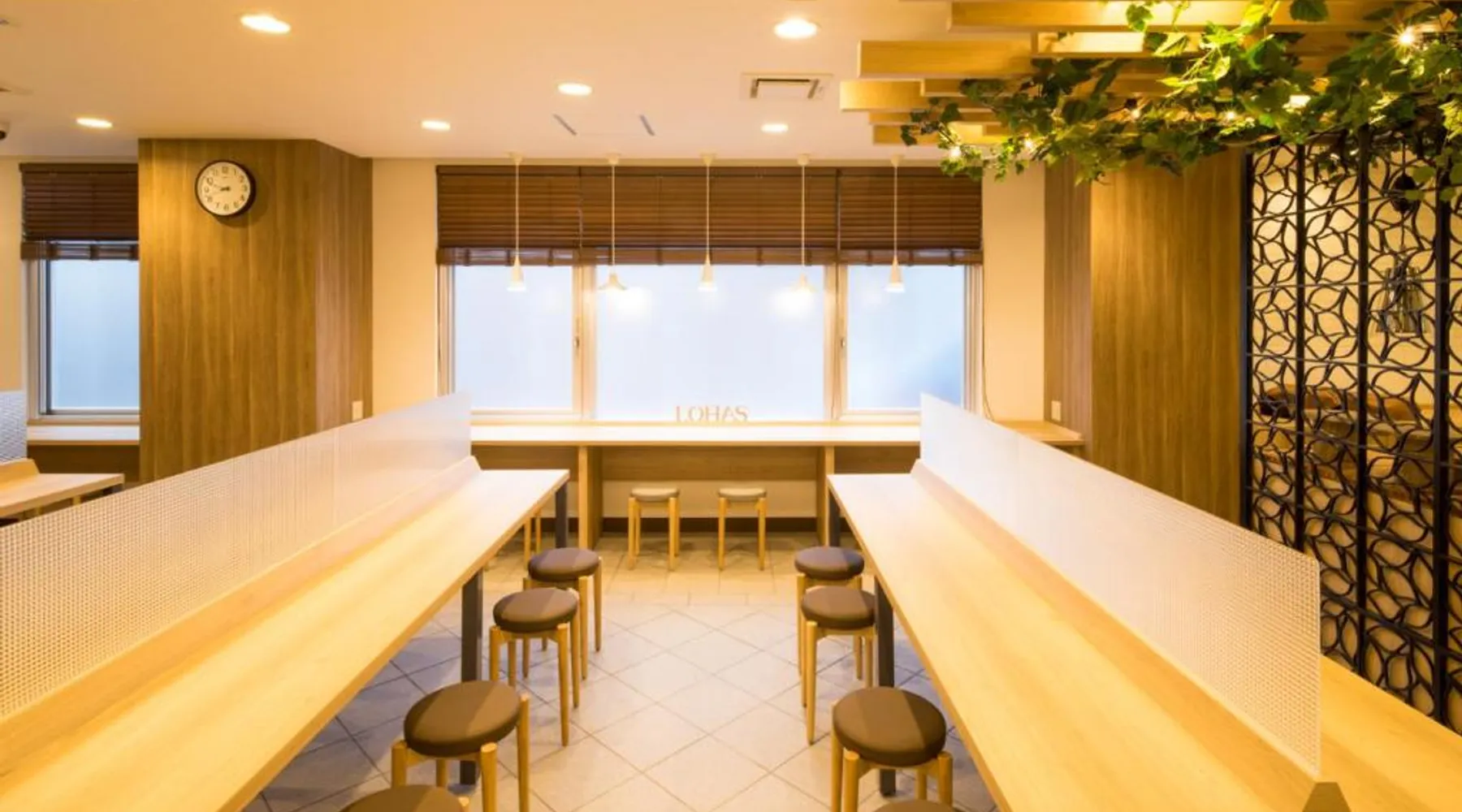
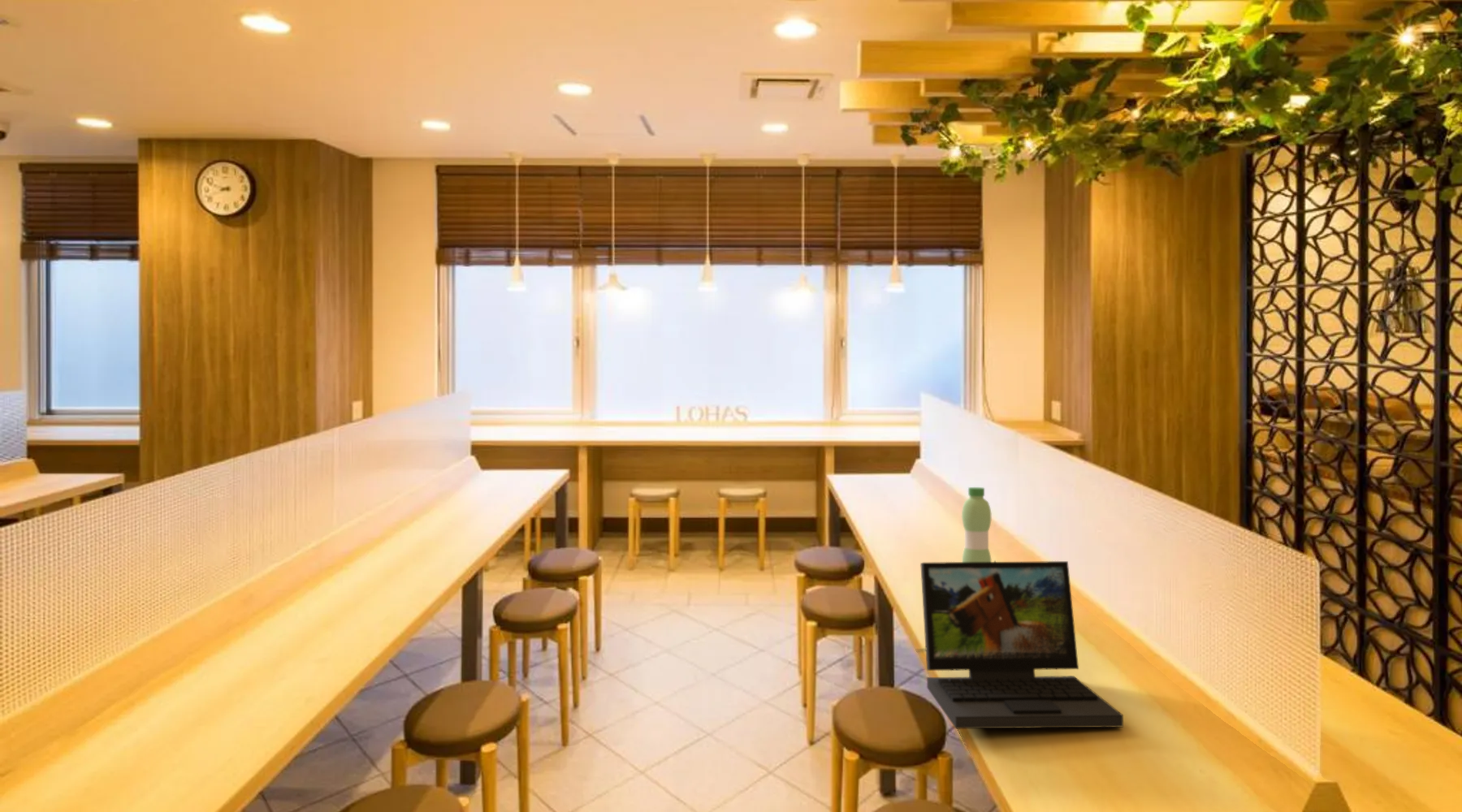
+ laptop (1014, 636)
+ water bottle (976, 532)
